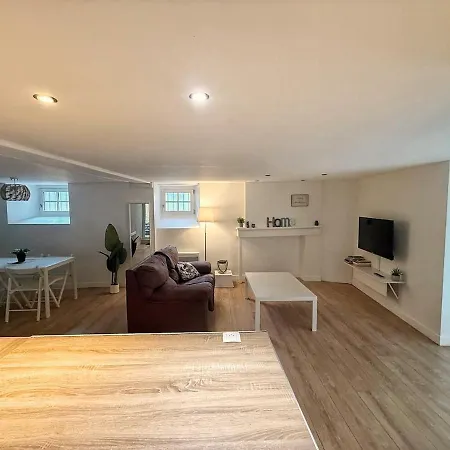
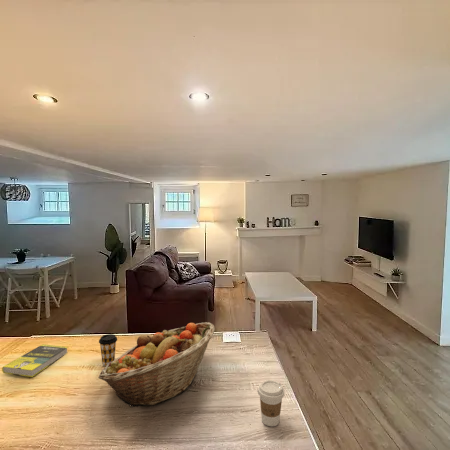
+ book (37, 359)
+ coffee cup (270, 403)
+ fruit basket (162, 356)
+ coffee cup (108, 350)
